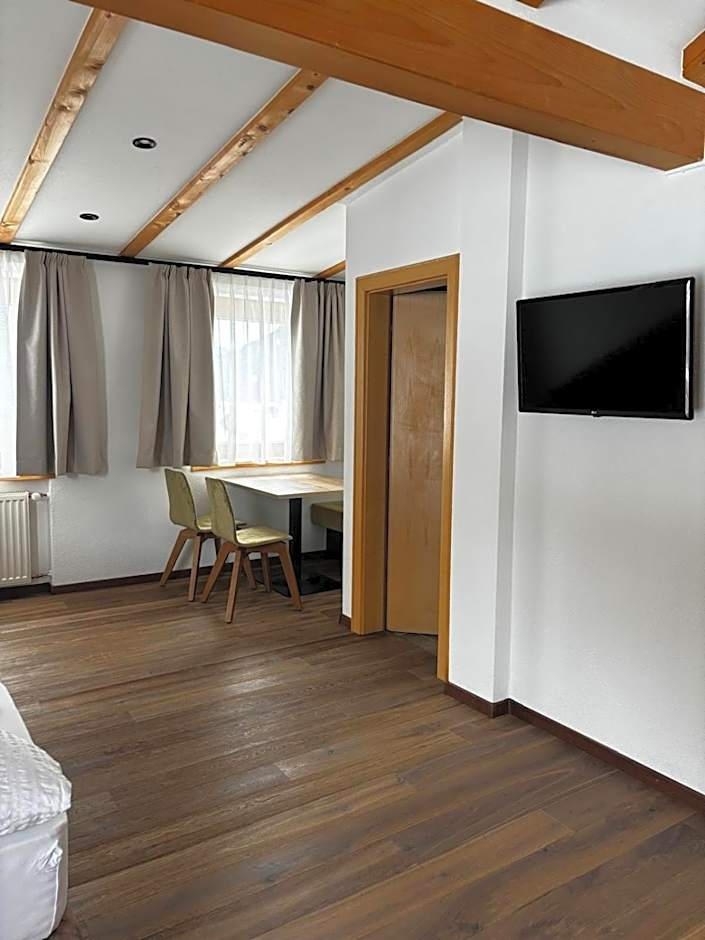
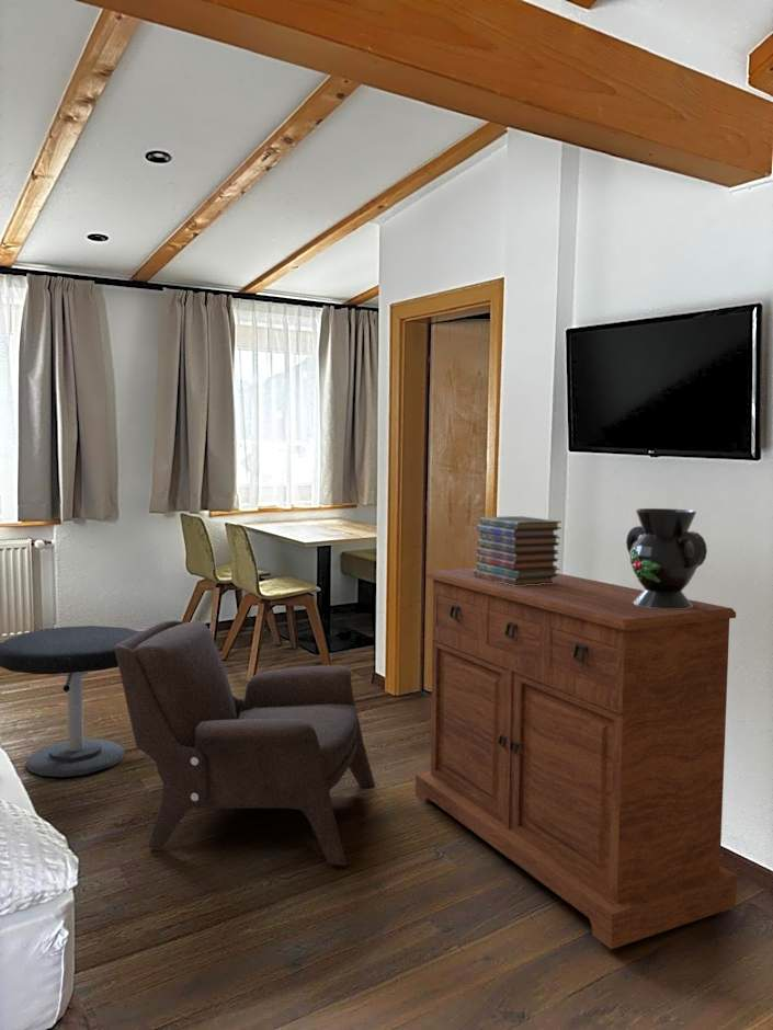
+ armchair (249, 725)
+ book stack (518, 549)
+ sideboard (557, 718)
+ decorative vase (663, 557)
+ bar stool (75, 698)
